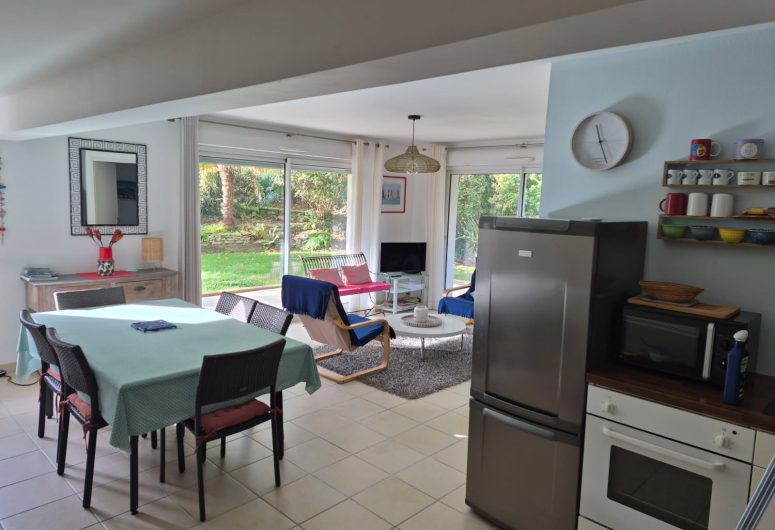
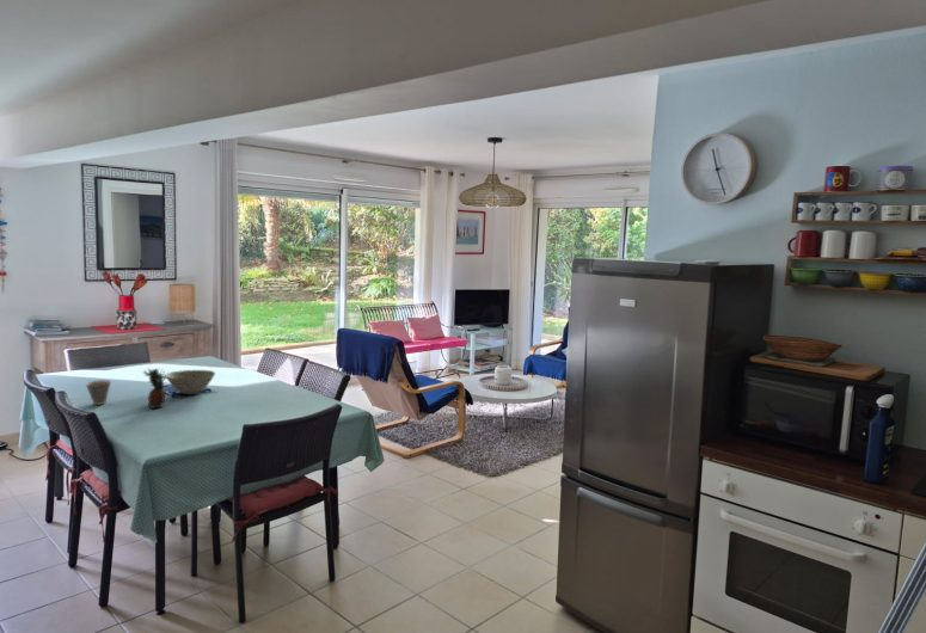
+ cup (98, 393)
+ fruit (154, 387)
+ bowl (190, 383)
